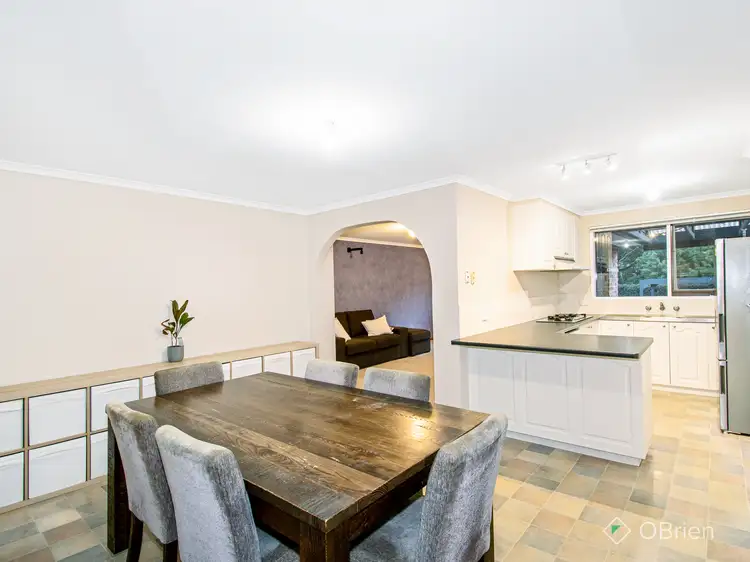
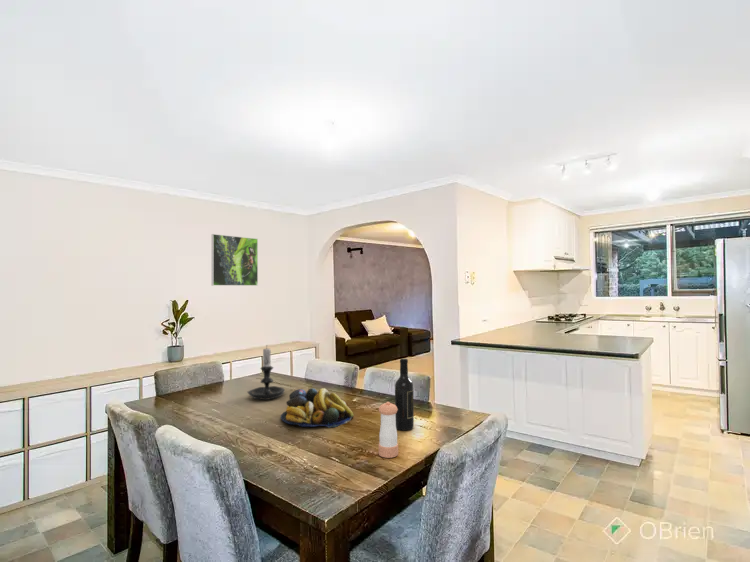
+ fruit bowl (317, 403)
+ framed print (235, 261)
+ wine bottle (404, 393)
+ candle holder (266, 370)
+ pepper shaker (388, 427)
